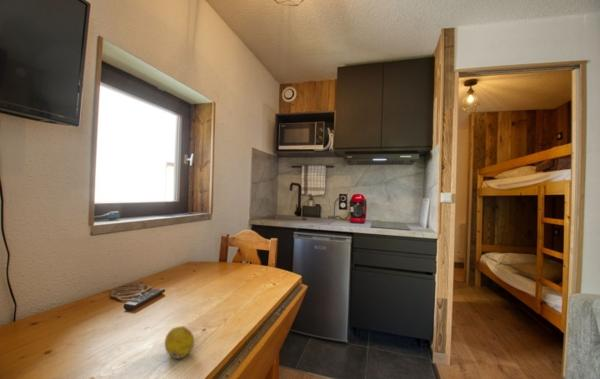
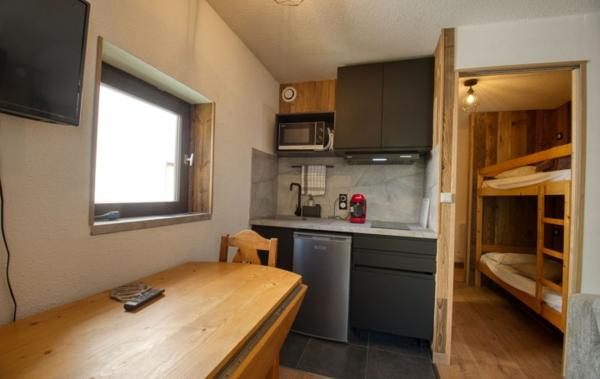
- fruit (180, 342)
